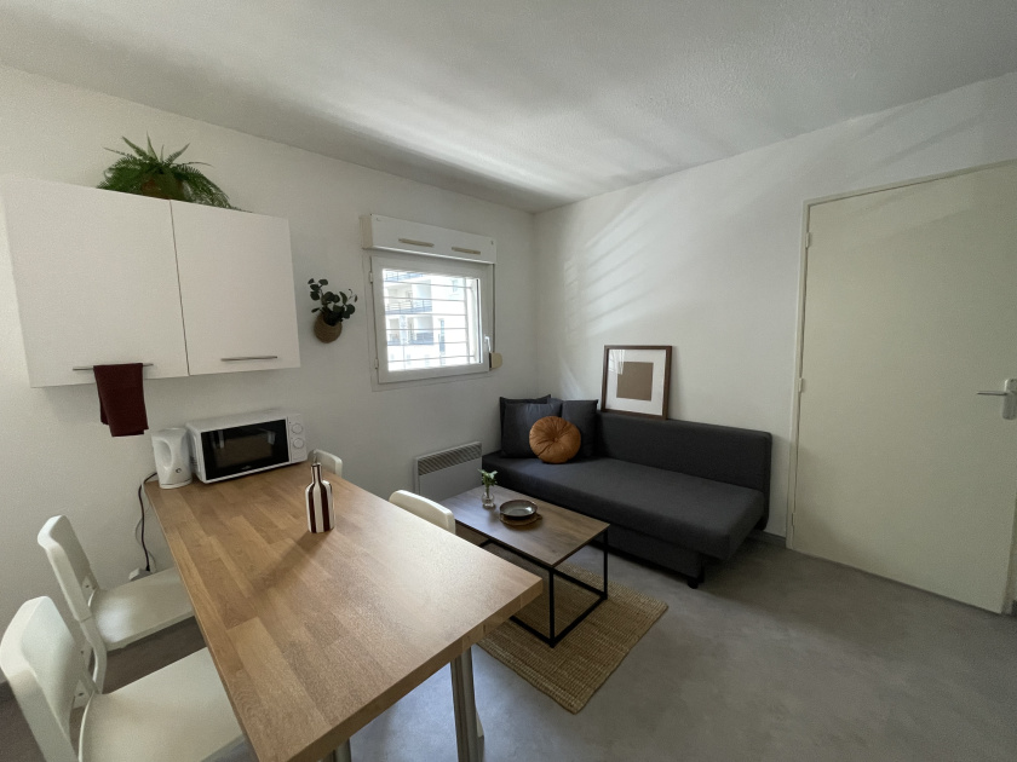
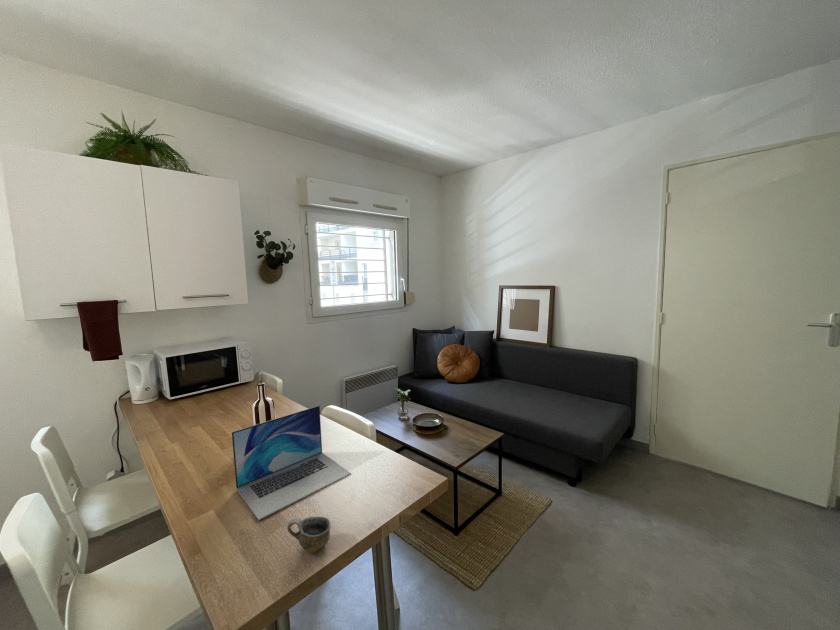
+ cup (312, 530)
+ laptop (293, 453)
